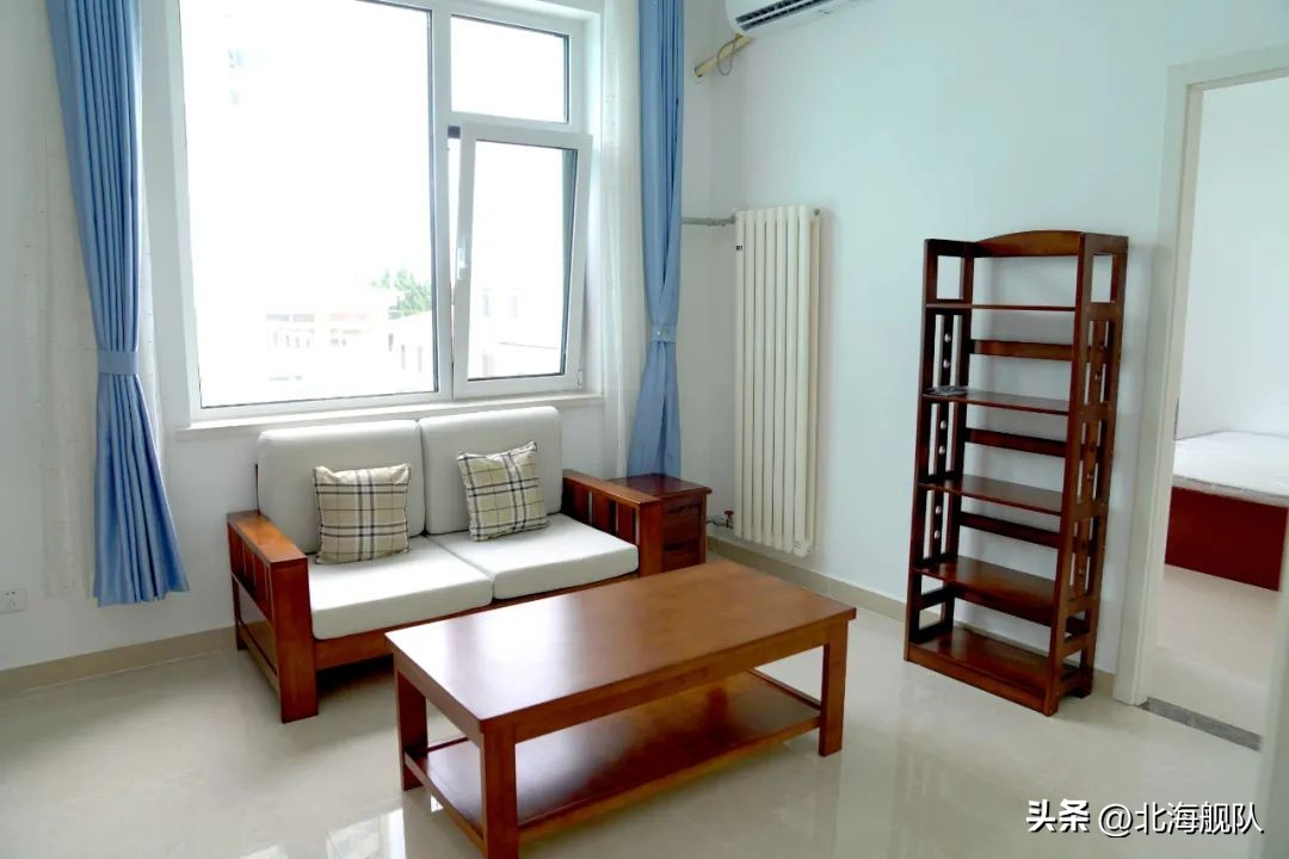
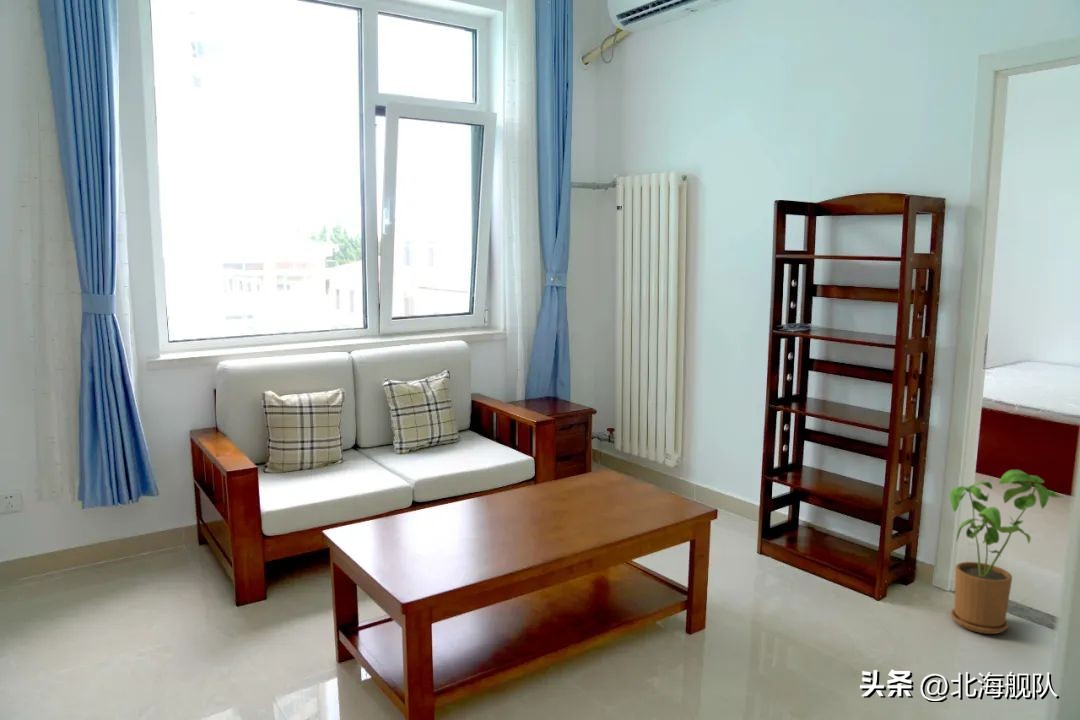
+ house plant (987, 548)
